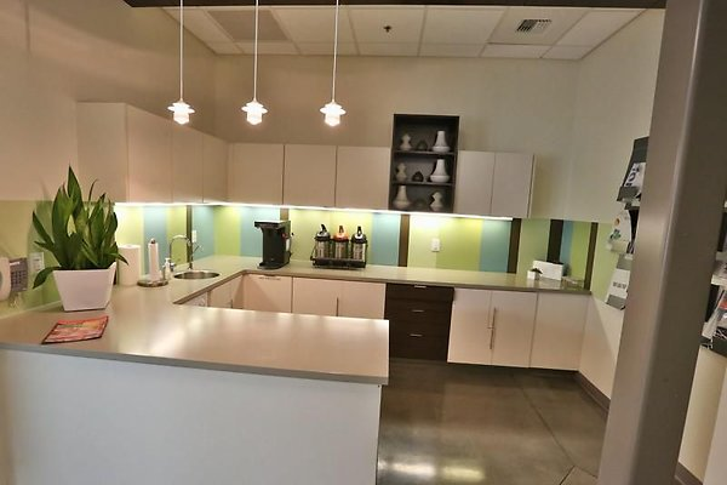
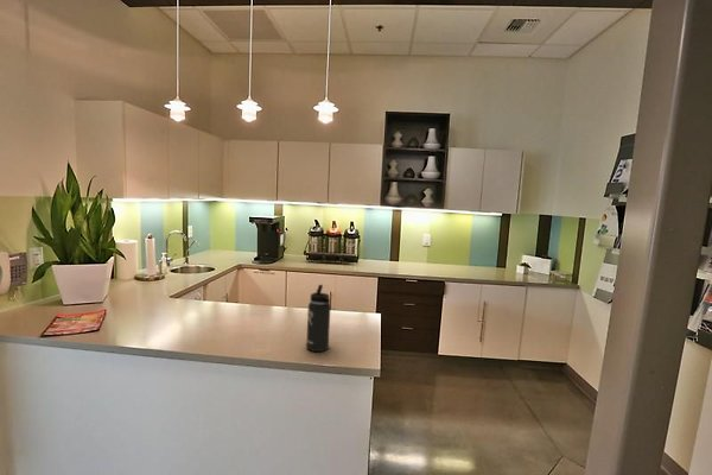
+ thermos bottle (319, 316)
